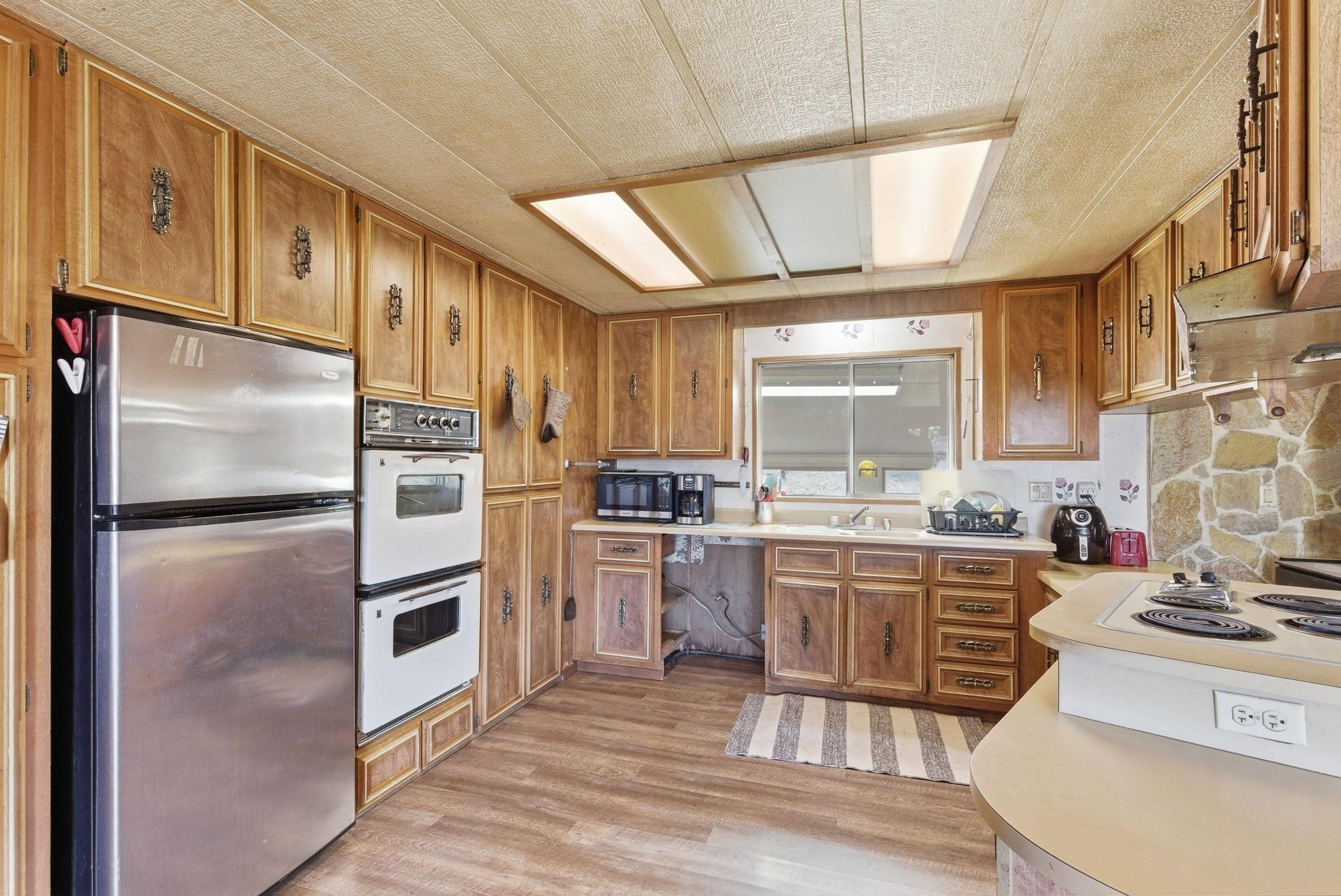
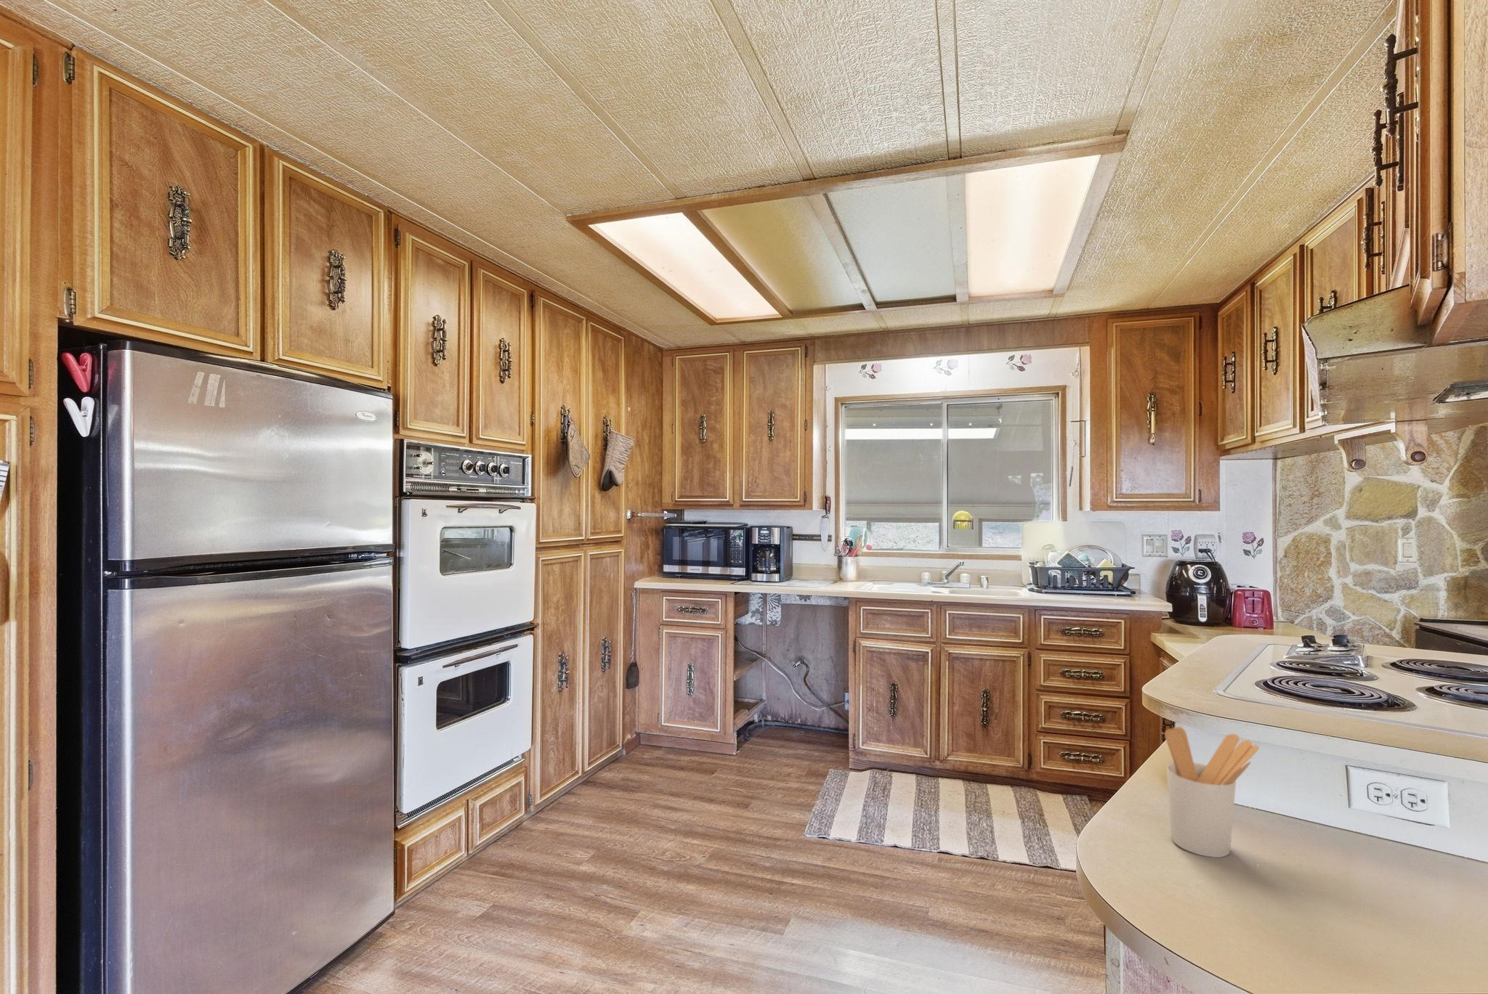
+ utensil holder (1213, 789)
